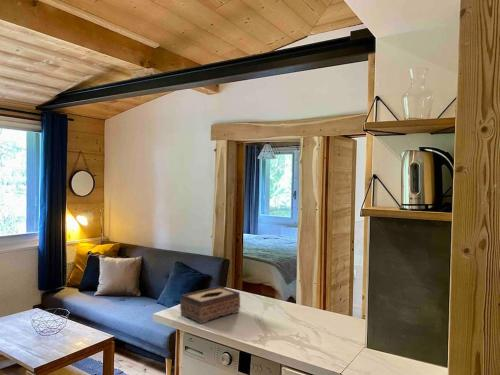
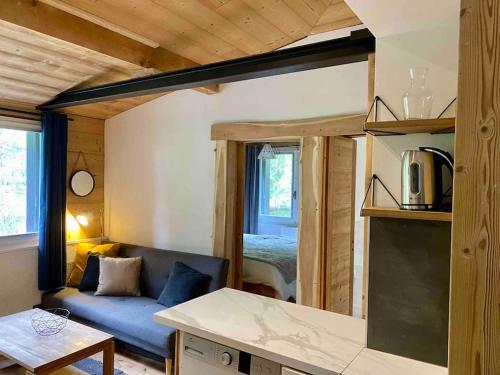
- tissue box (210, 303)
